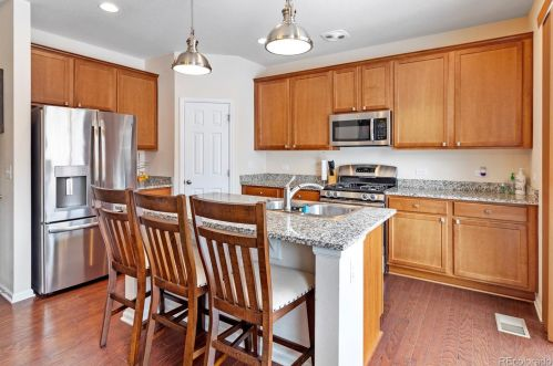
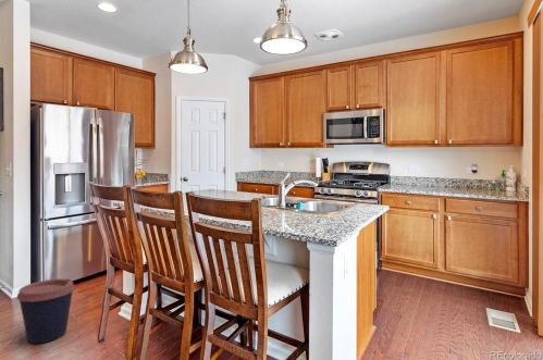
+ coffee cup (47, 310)
